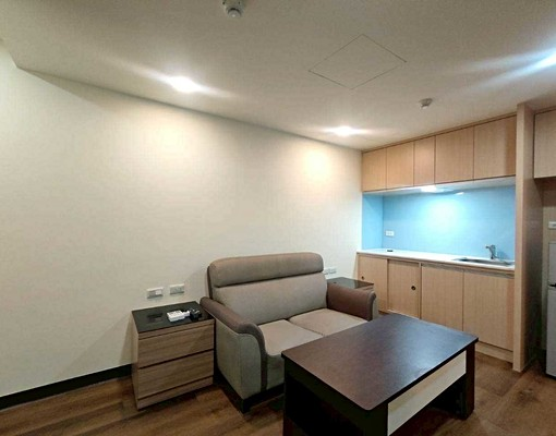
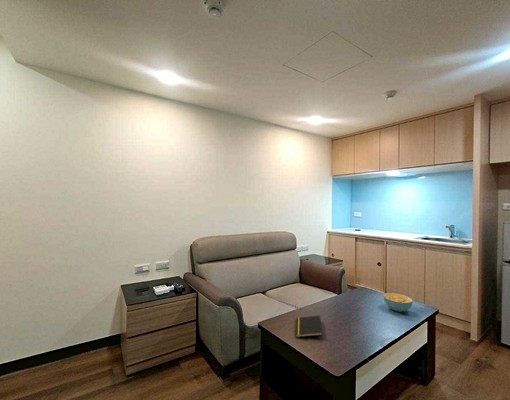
+ notepad (308, 325)
+ cereal bowl (397, 303)
